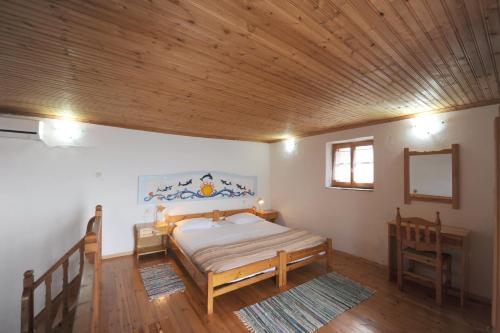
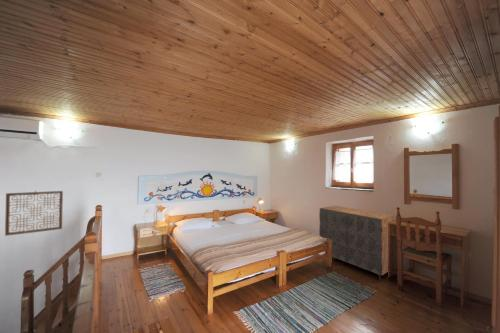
+ dresser (354, 238)
+ wall art (35, 210)
